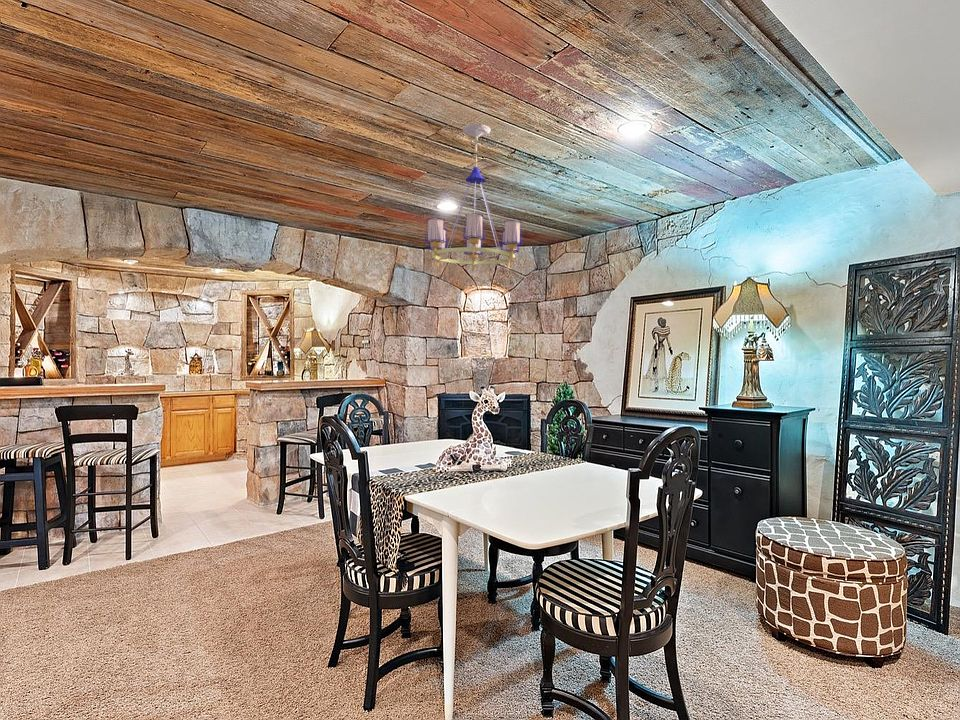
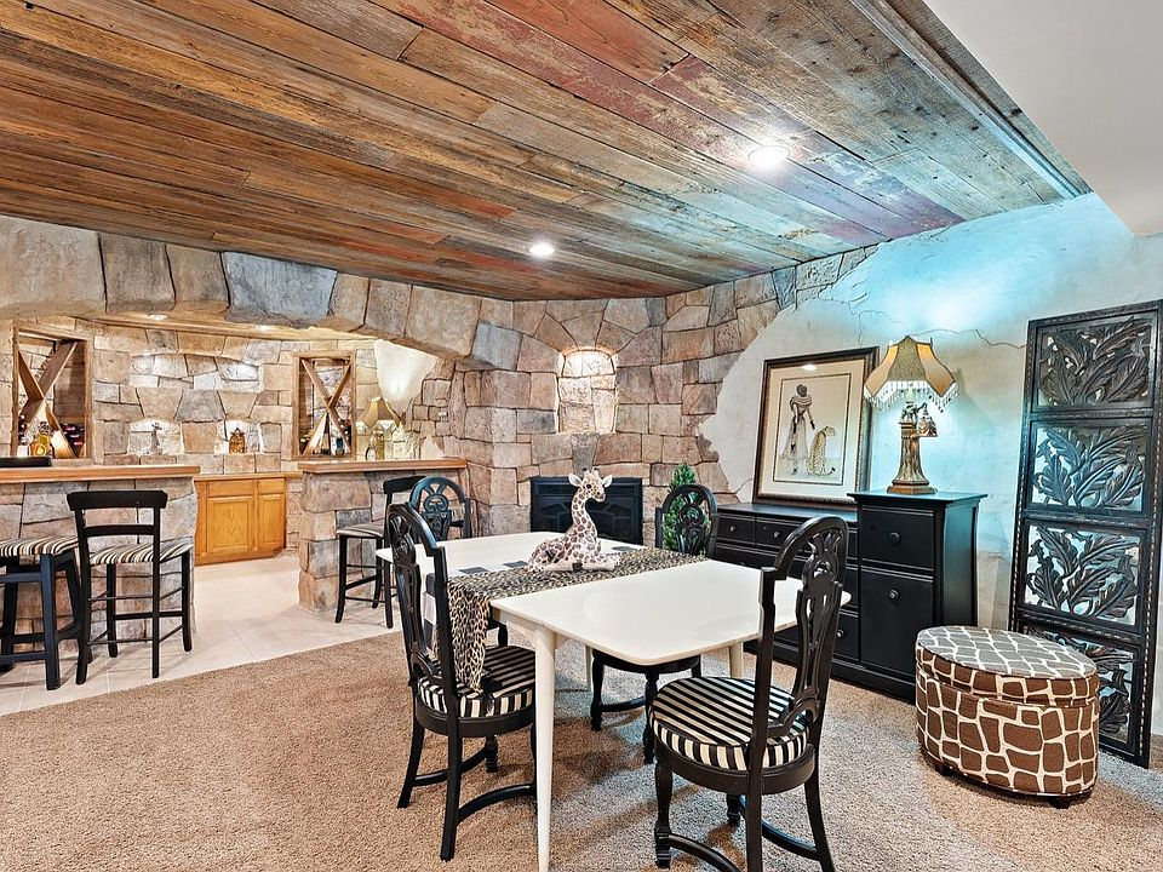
- chandelier (474, 197)
